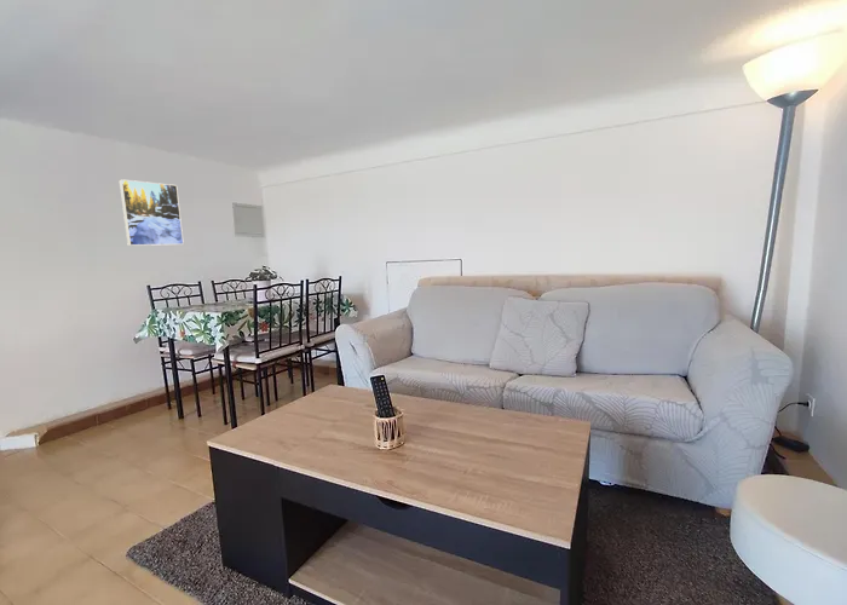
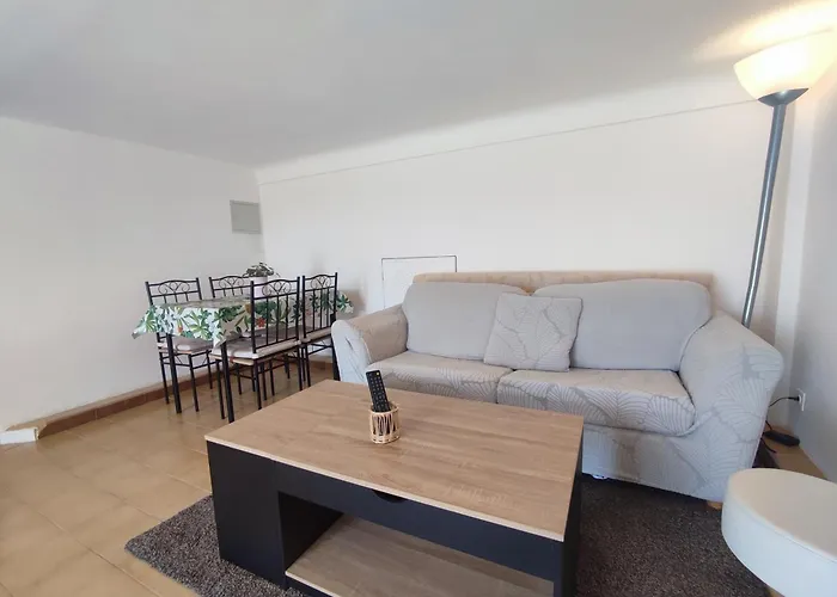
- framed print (152, 213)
